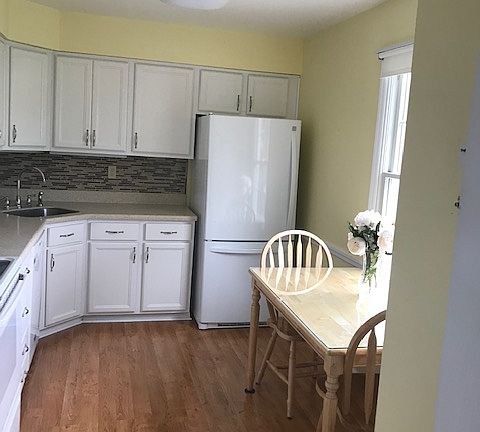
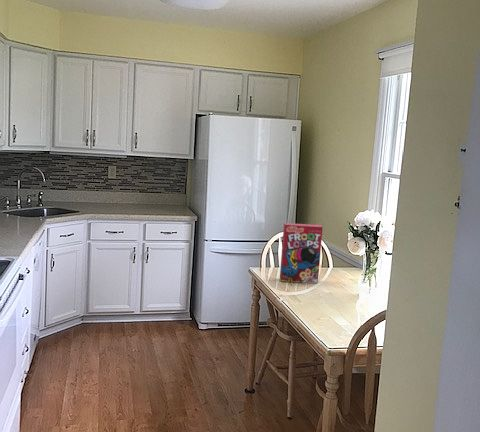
+ cereal box (300, 252)
